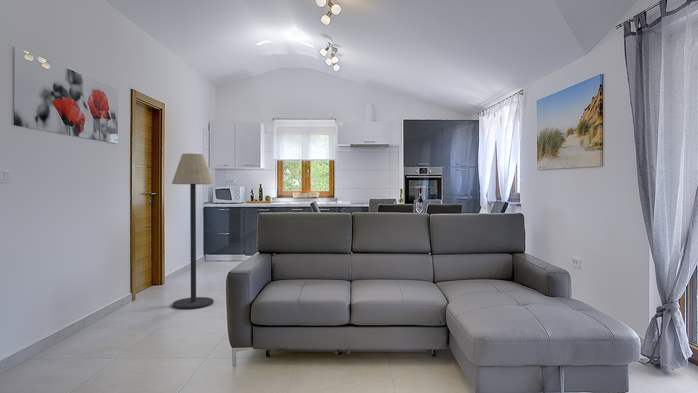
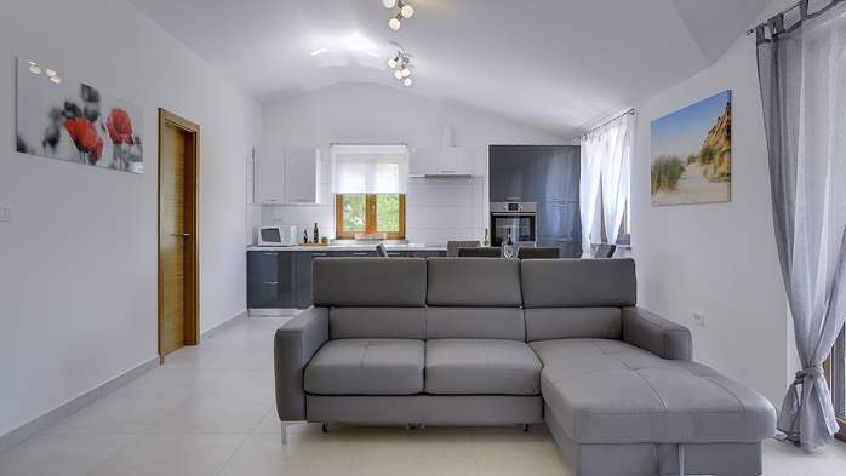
- floor lamp (193, 229)
